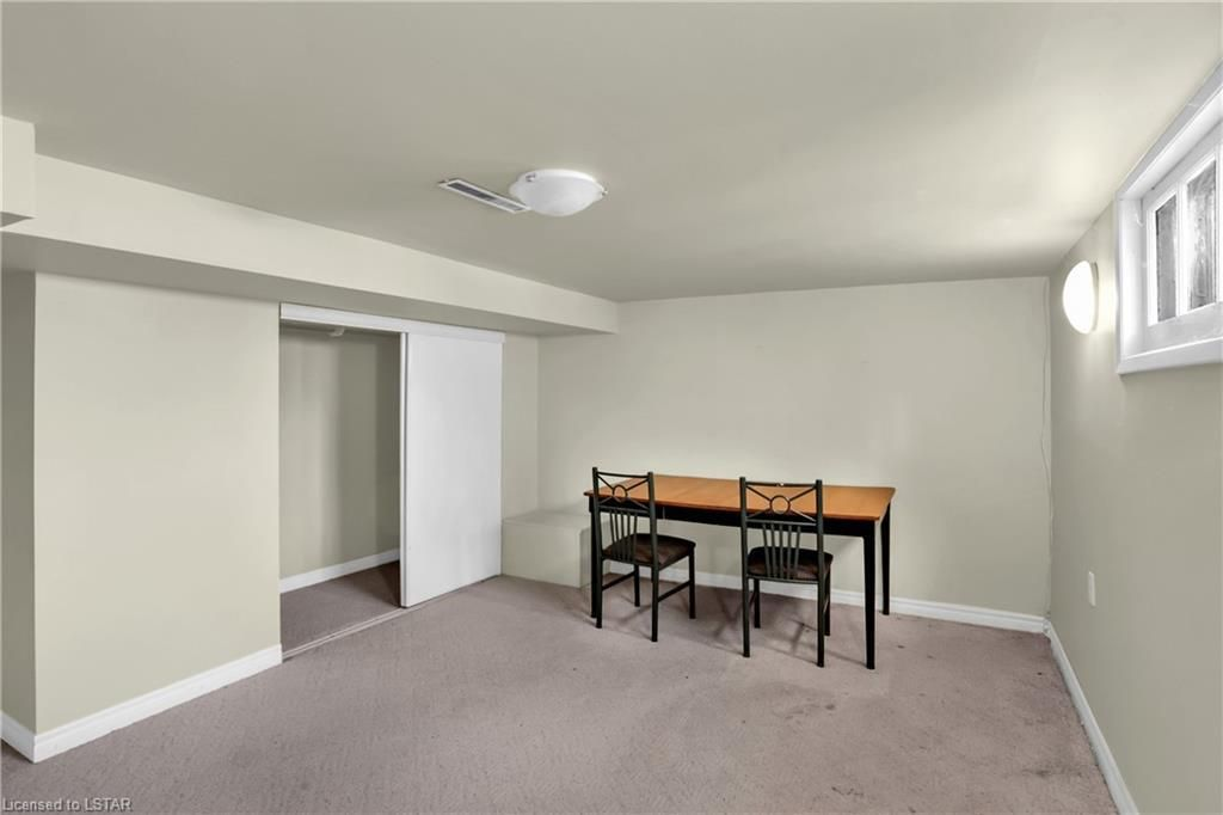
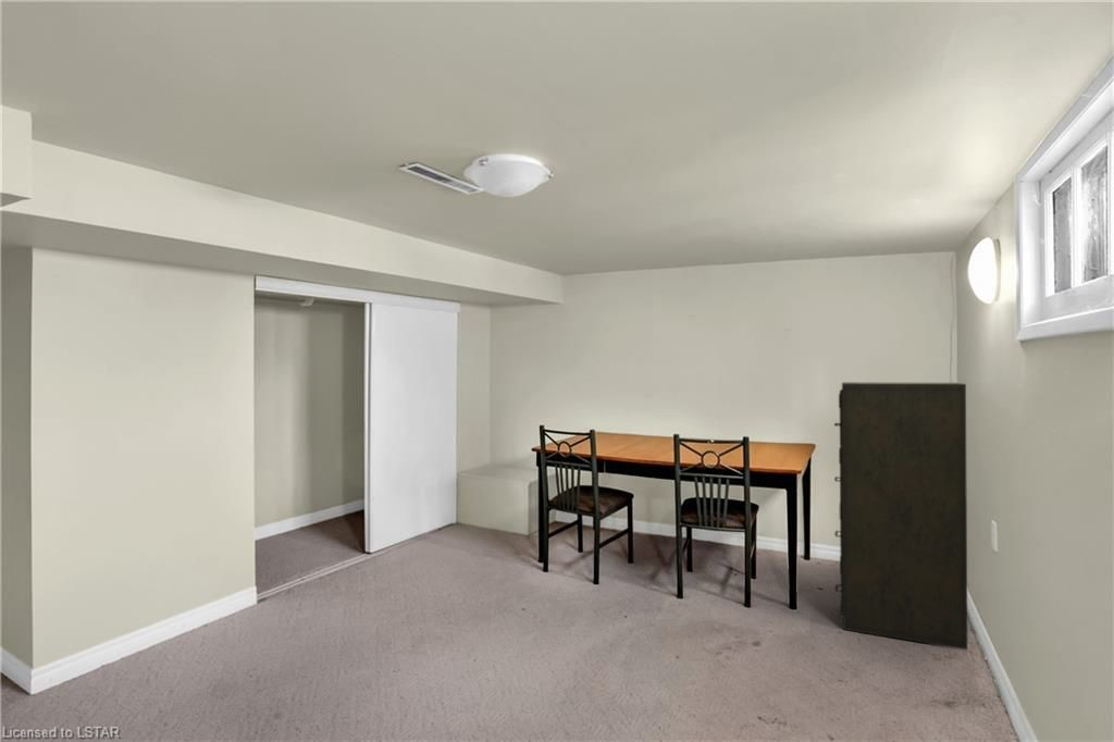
+ filing cabinet (895, 504)
